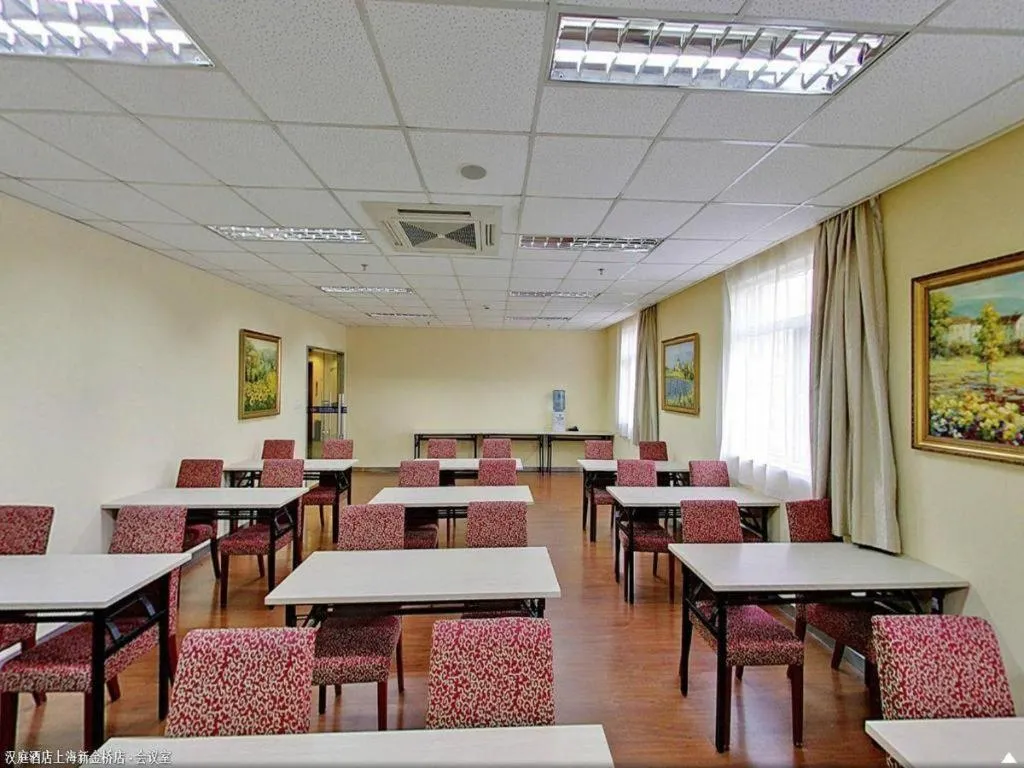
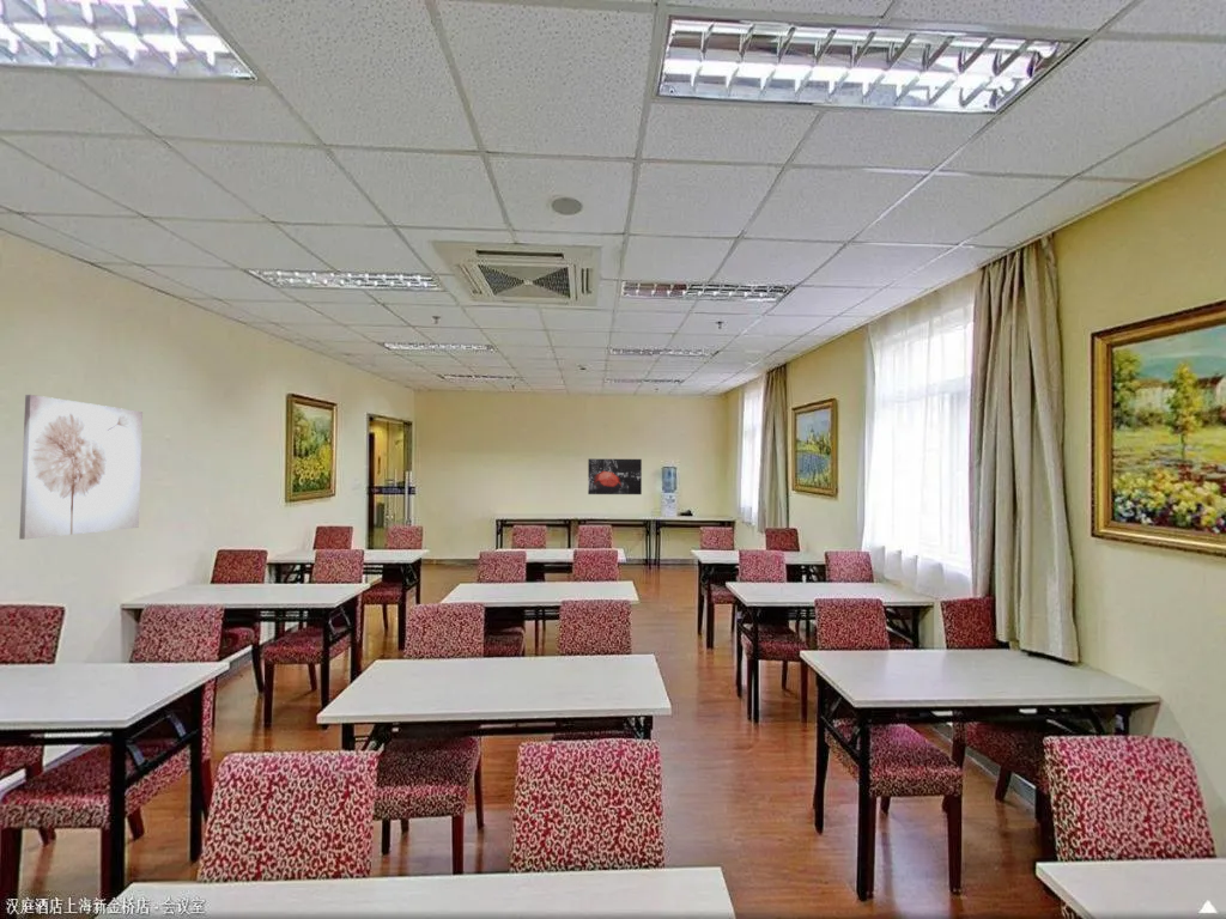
+ wall art (87, 468)
+ wall art (614, 476)
